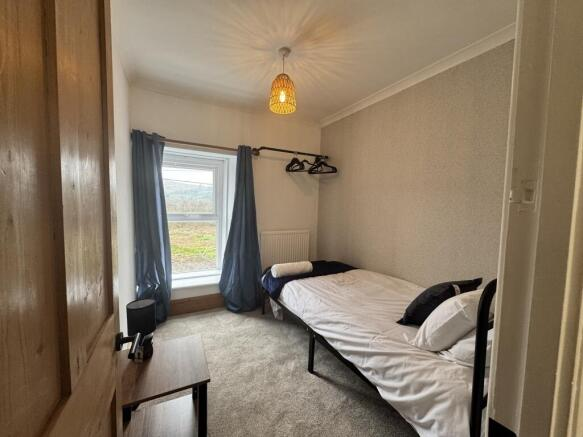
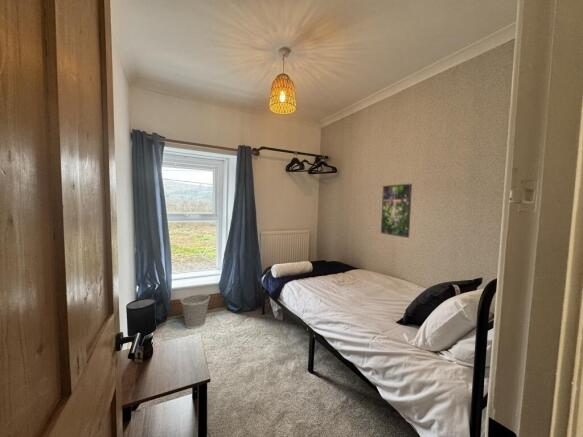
+ wastebasket (195, 311)
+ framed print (395, 210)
